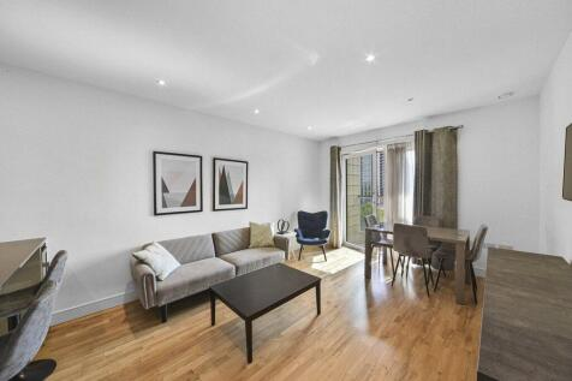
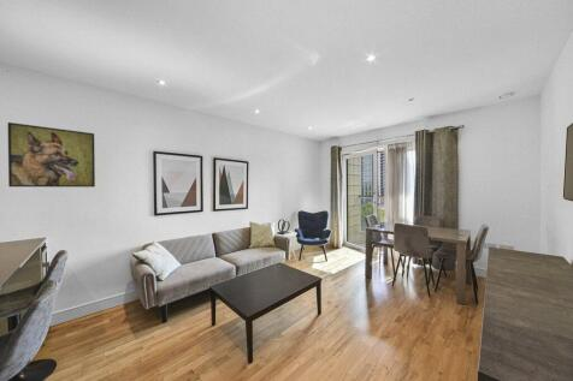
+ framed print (55, 157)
